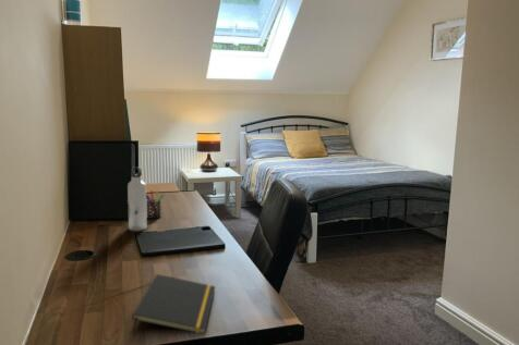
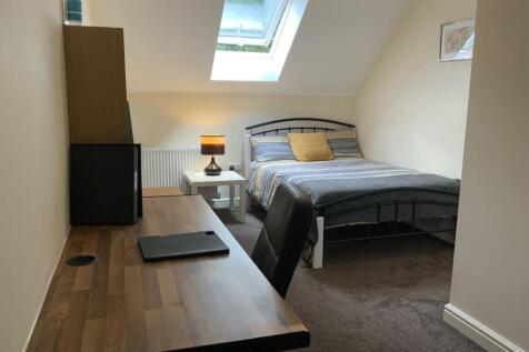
- pen holder (155, 202)
- notepad (178, 300)
- water bottle (136, 198)
